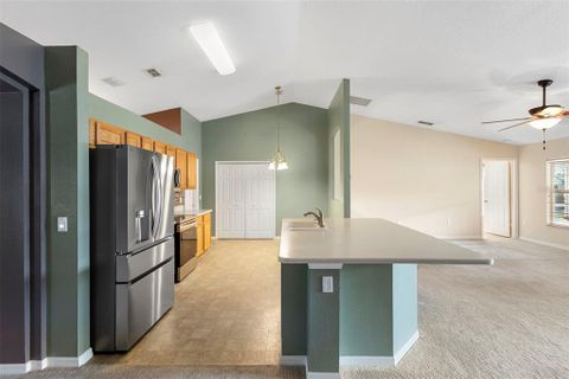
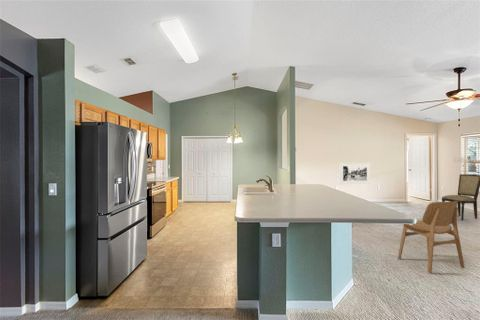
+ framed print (354, 173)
+ dining chair (429, 231)
+ dining chair (461, 196)
